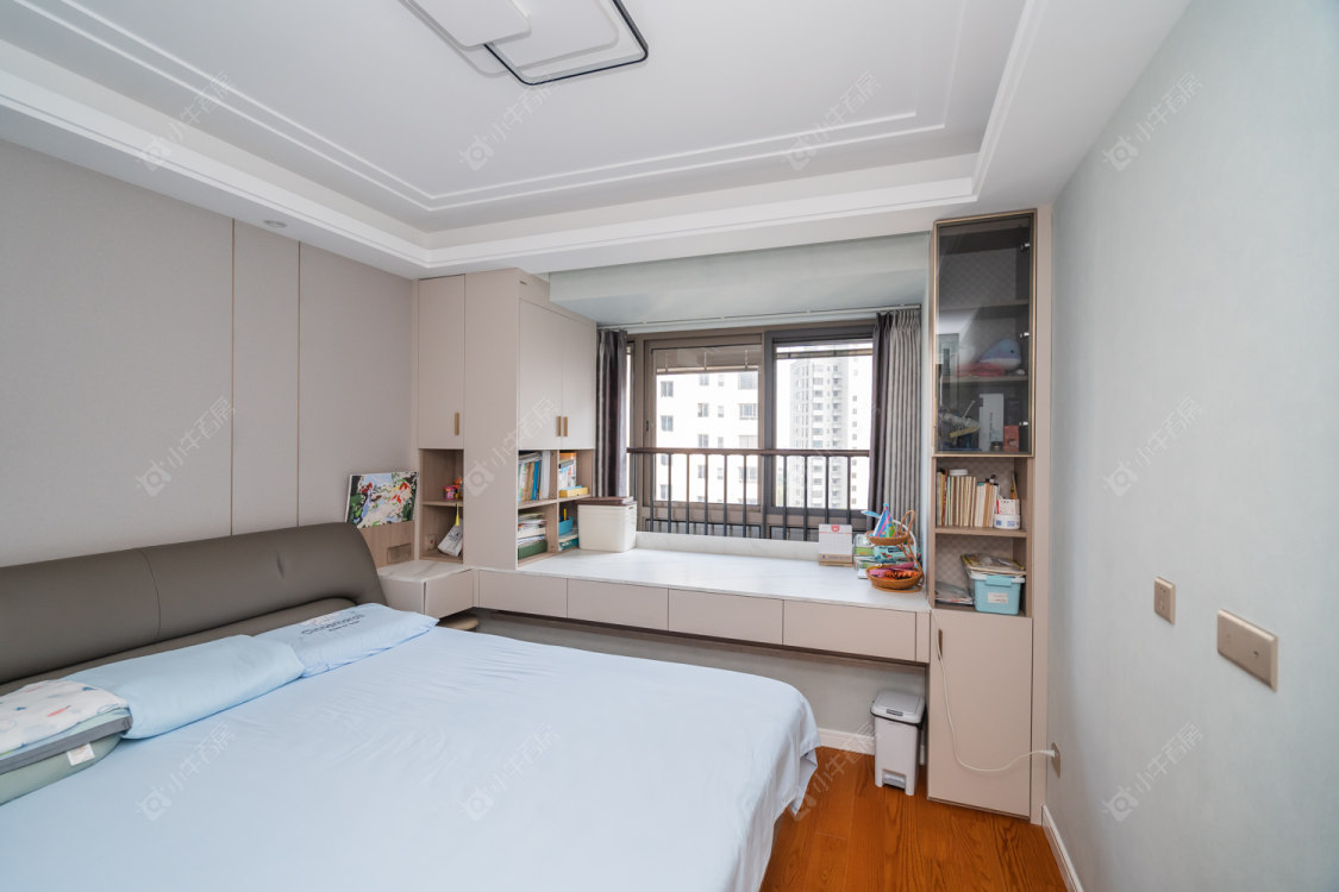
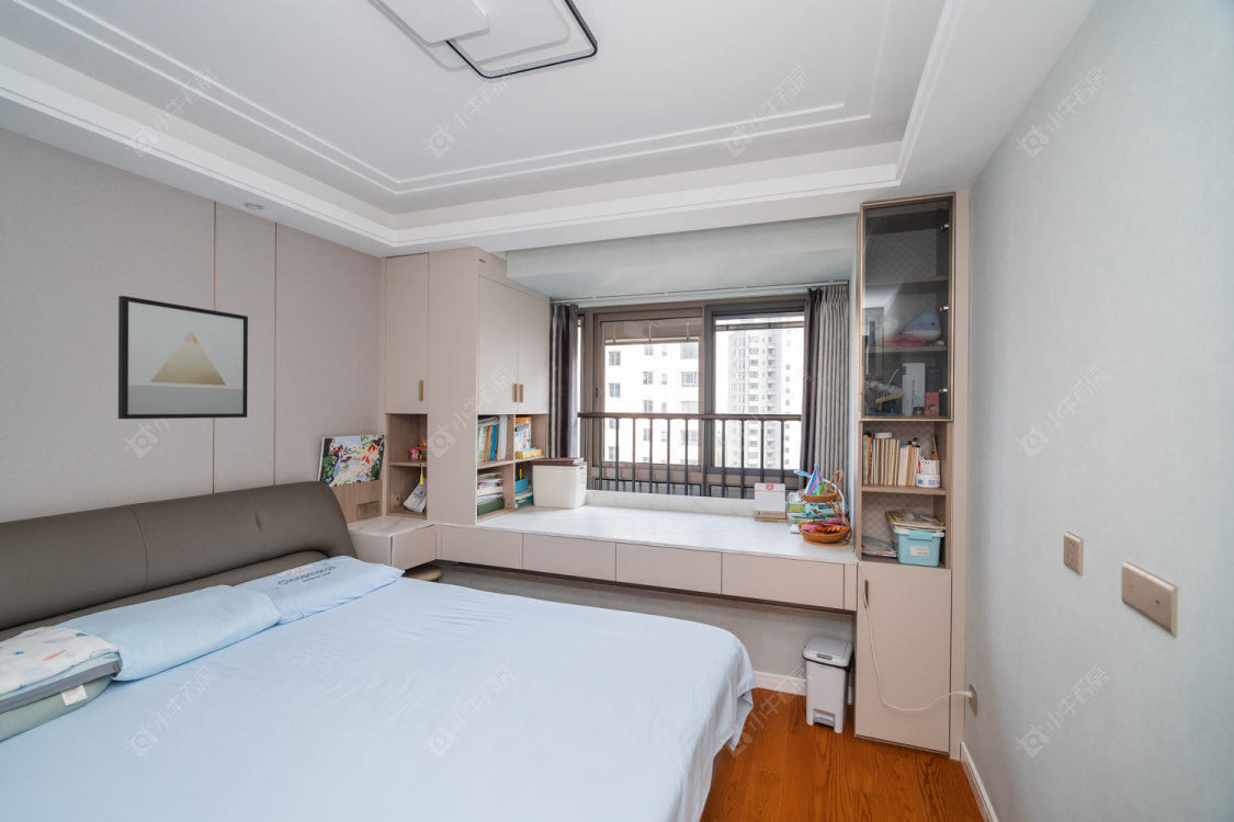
+ wall art (189, 362)
